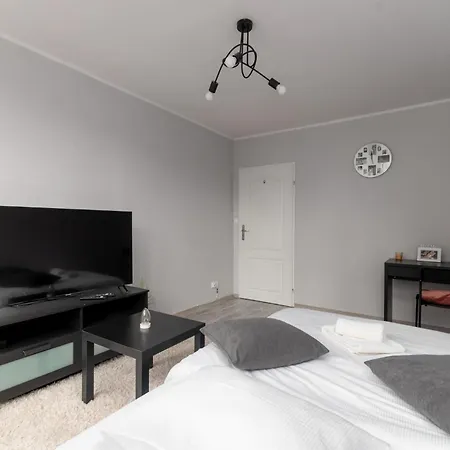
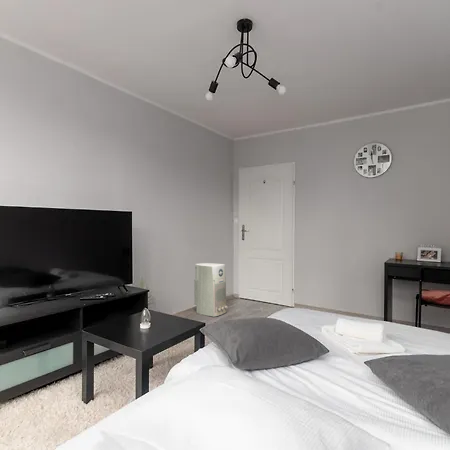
+ air purifier (209, 288)
